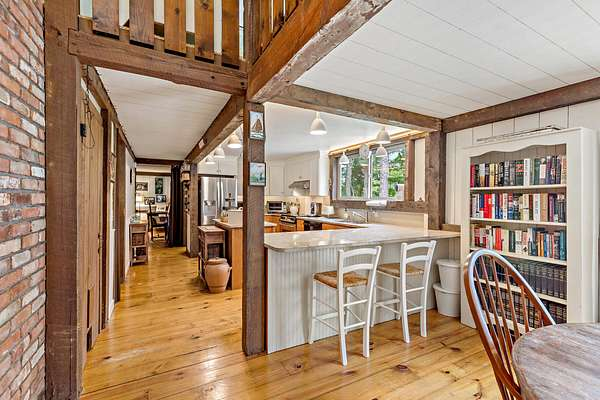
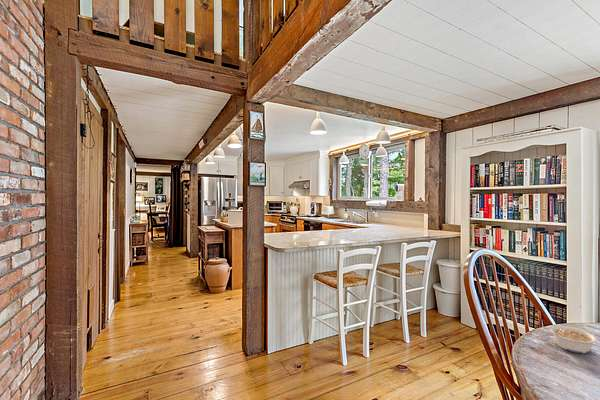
+ legume (572, 339)
